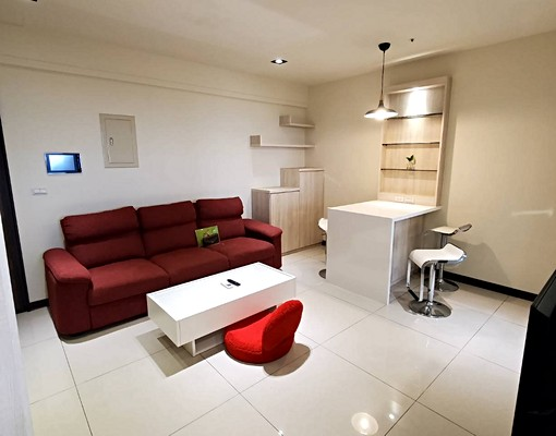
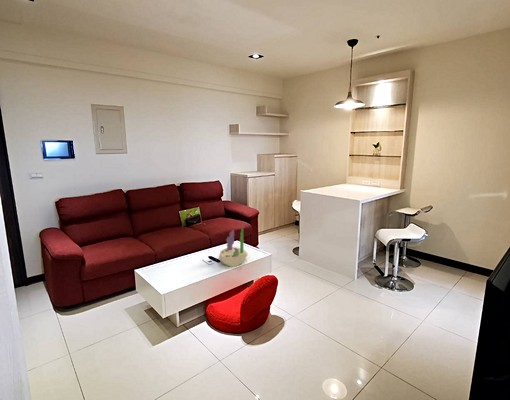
+ succulent planter (233, 243)
